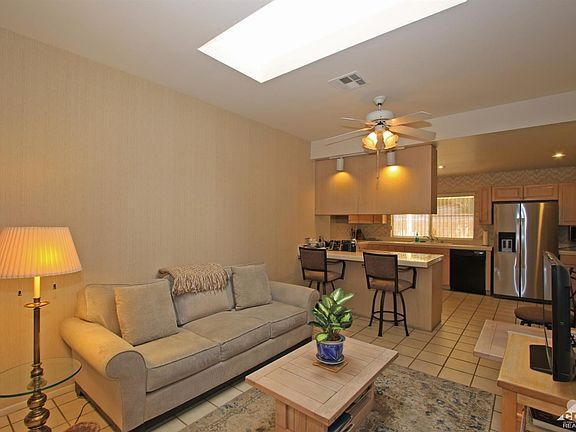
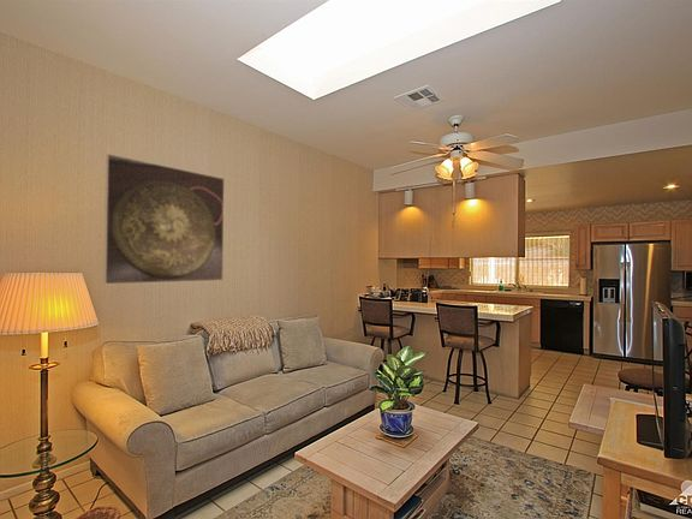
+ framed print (171, 225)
